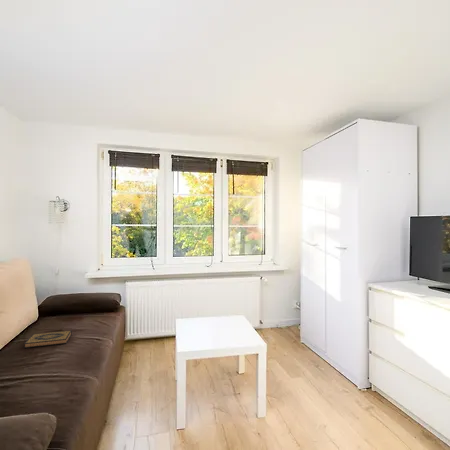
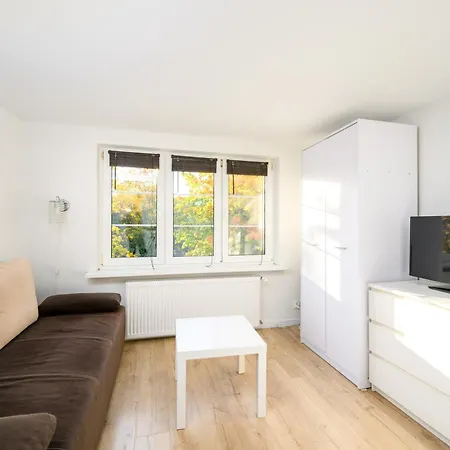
- hardback book (49, 338)
